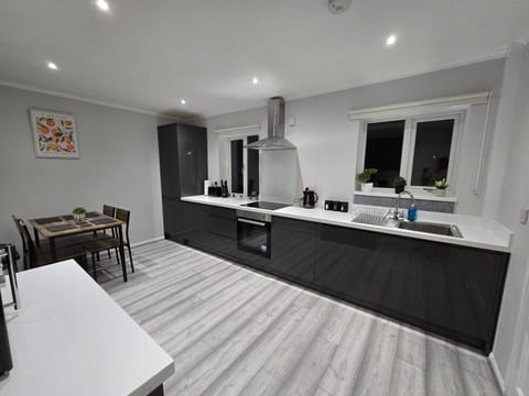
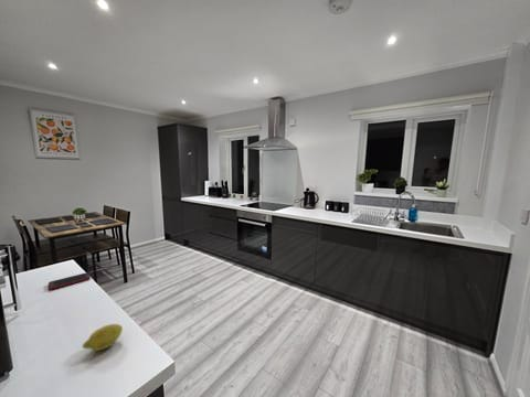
+ fruit (103, 337)
+ cell phone (70, 280)
